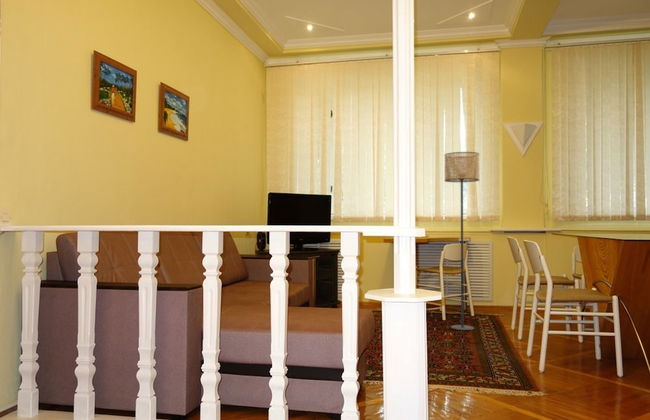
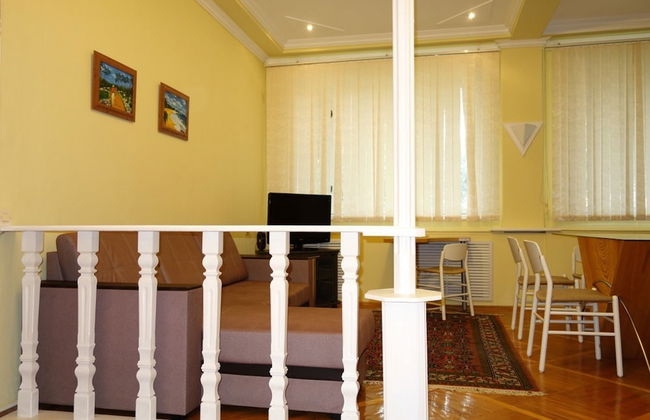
- floor lamp (462, 240)
